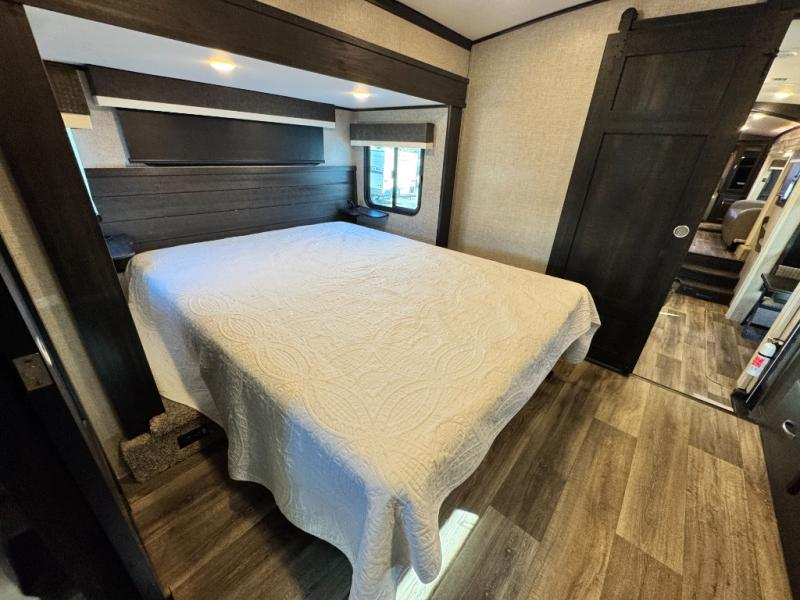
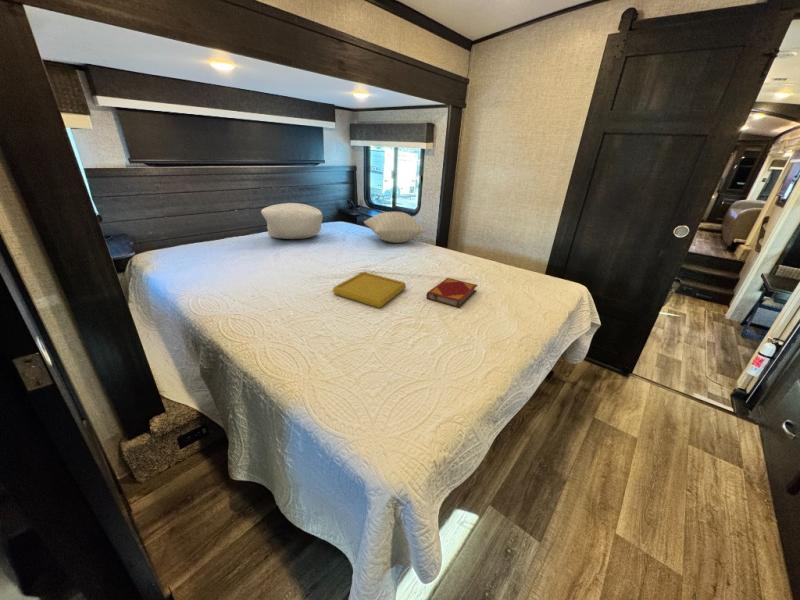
+ serving tray (370, 287)
+ pillow (293, 221)
+ hardback book (452, 291)
+ pillow (394, 226)
